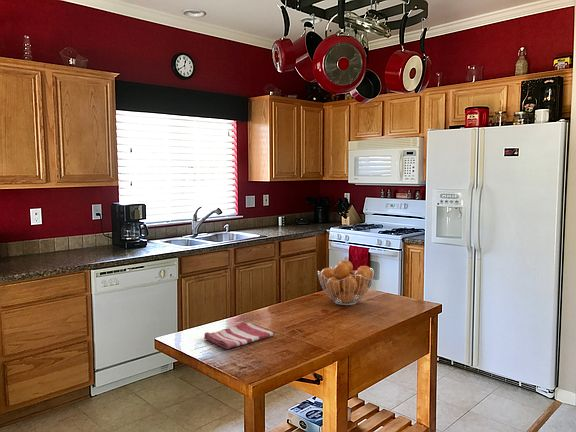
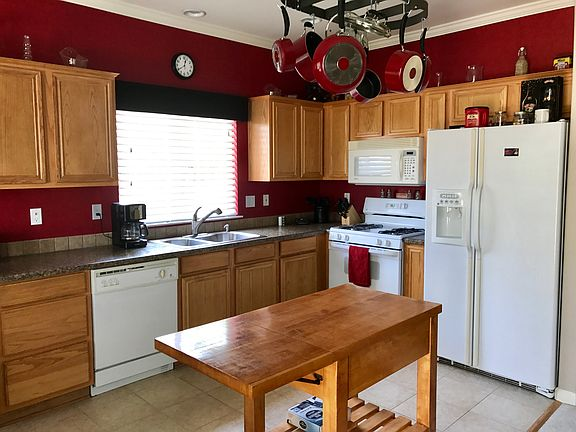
- fruit basket (345, 281)
- dish towel (239, 334)
